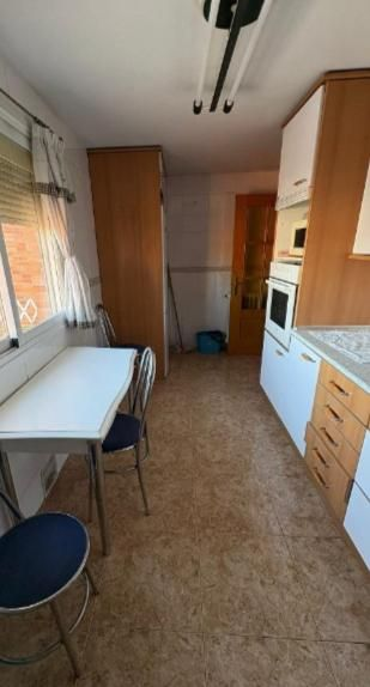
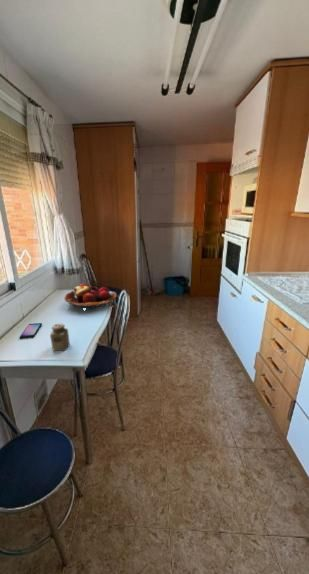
+ fruit basket (89, 295)
+ smartphone (31, 330)
+ salt shaker (59, 336)
